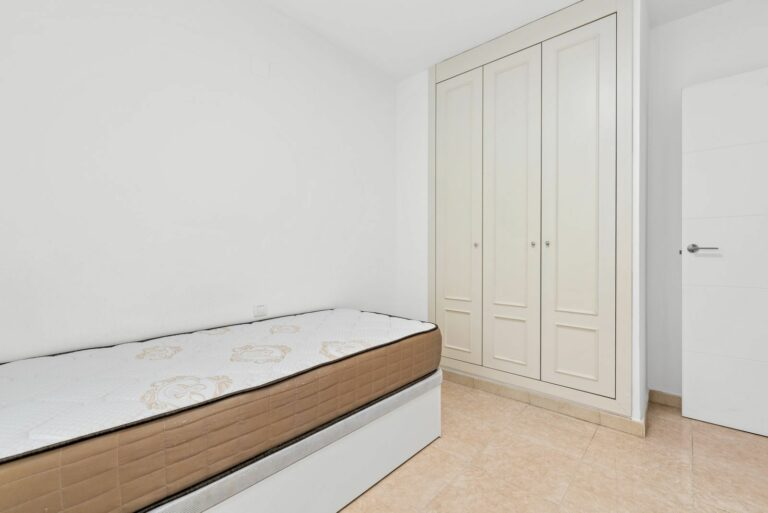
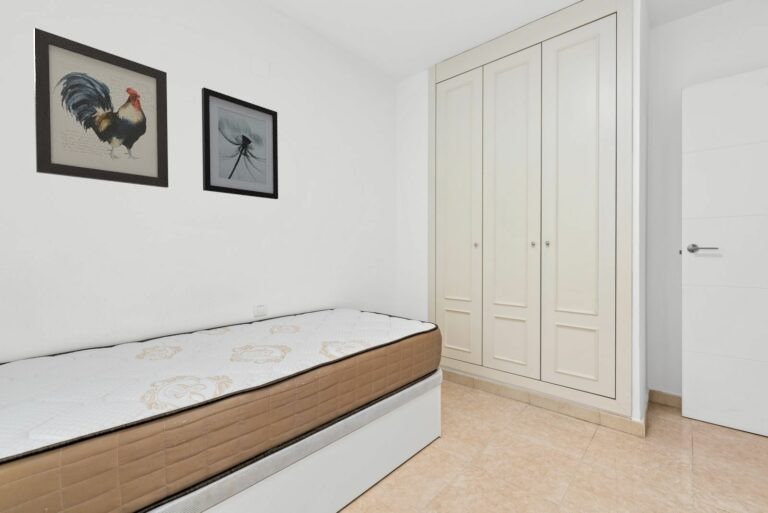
+ wall art (108, 117)
+ wall art (242, 148)
